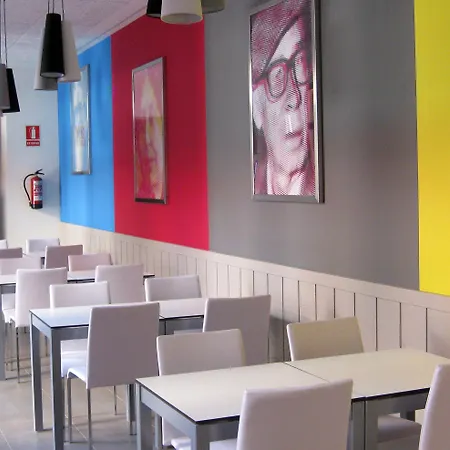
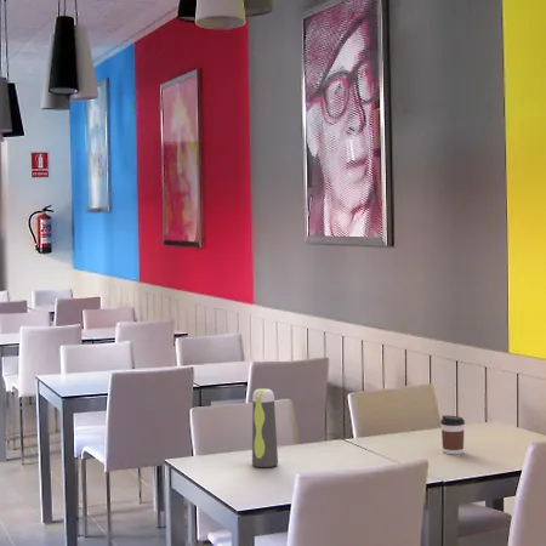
+ coffee cup (453, 433)
+ water bottle (263, 427)
